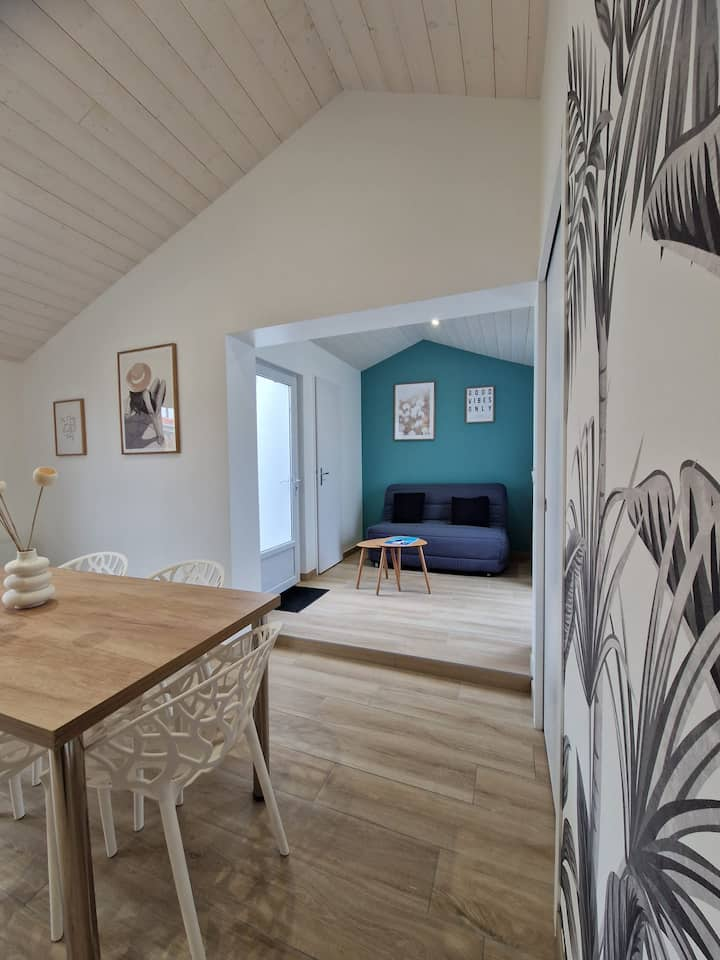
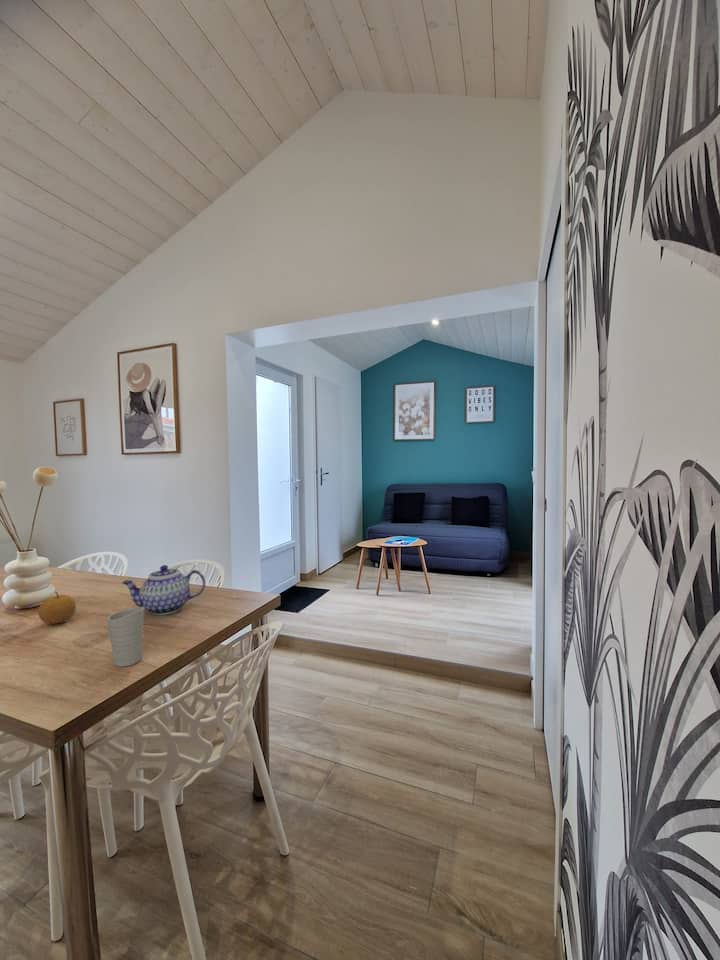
+ cup (127, 635)
+ teapot (165, 587)
+ fruit (57, 606)
